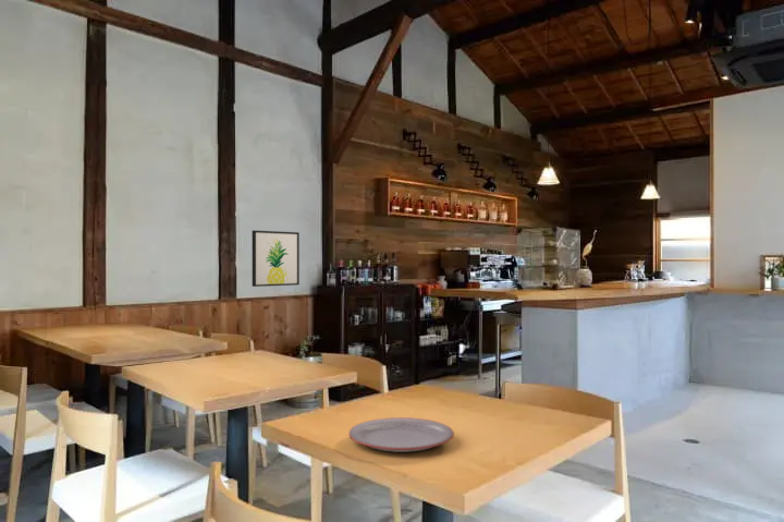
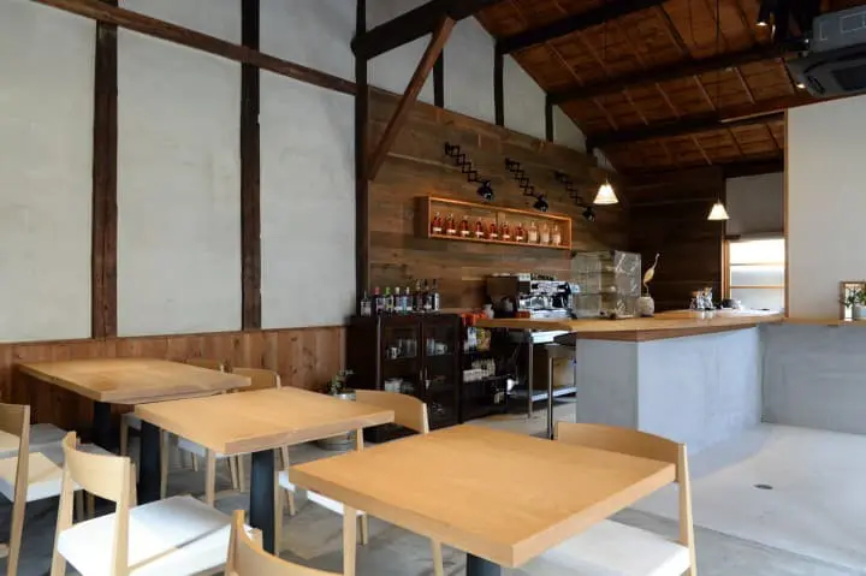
- wall art (275, 258)
- plate (401, 435)
